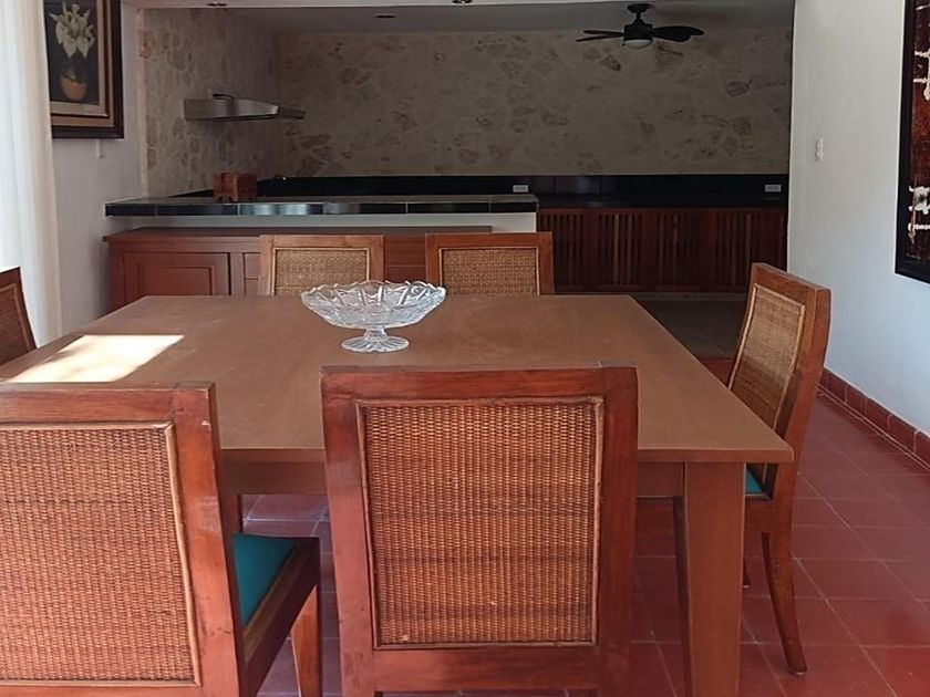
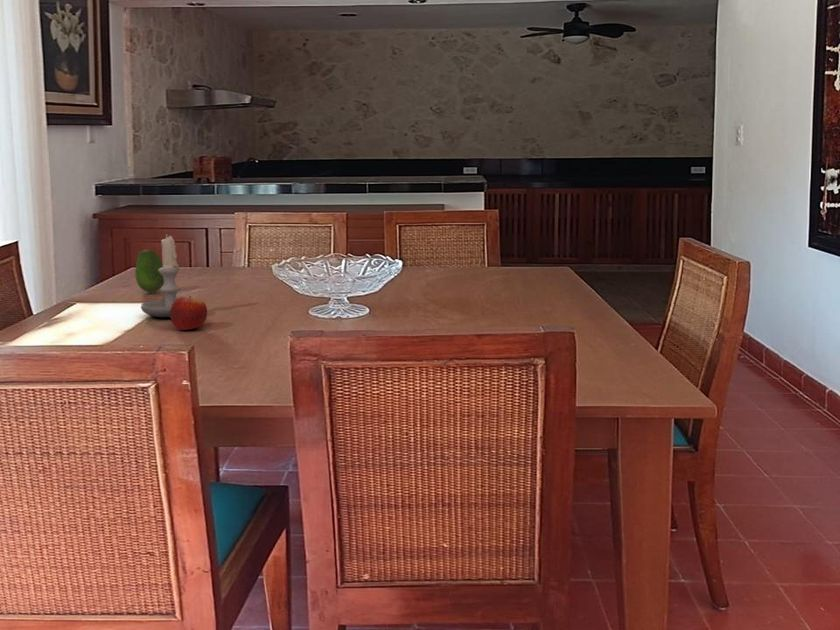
+ fruit (188, 312)
+ candle (169, 275)
+ fruit (150, 270)
